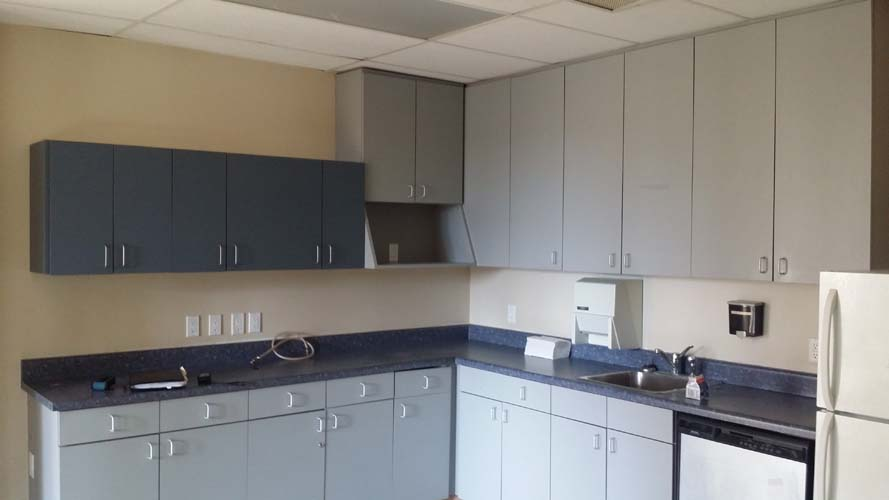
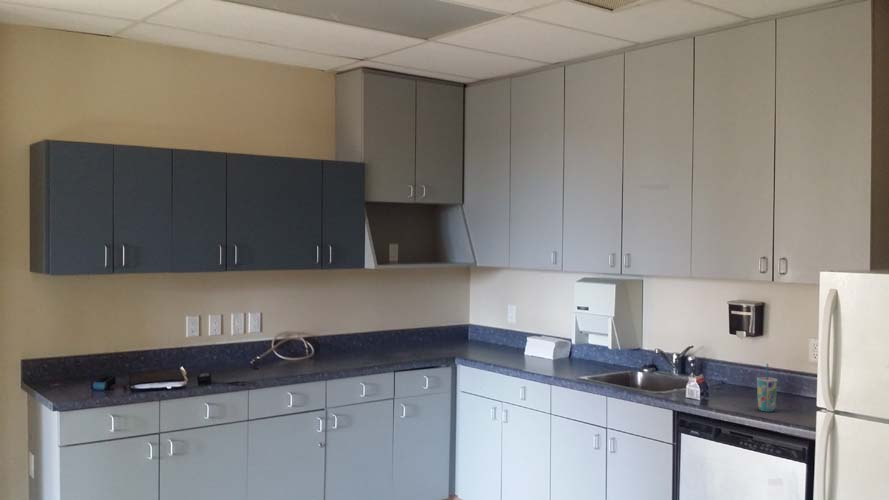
+ cup (766, 386)
